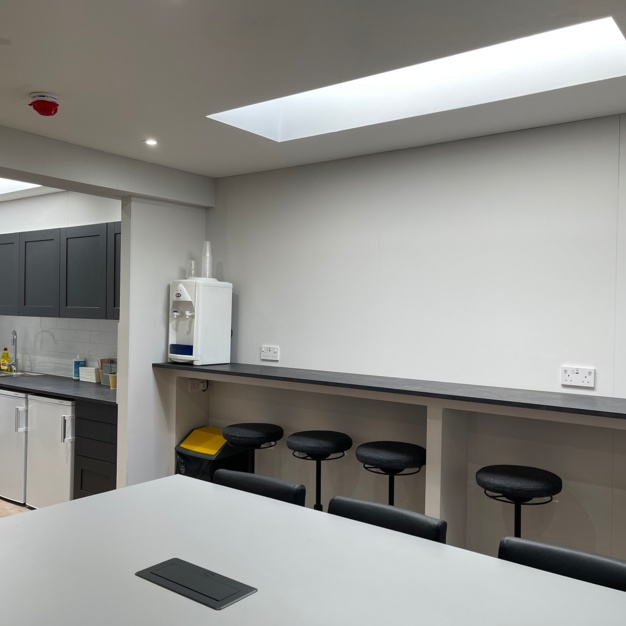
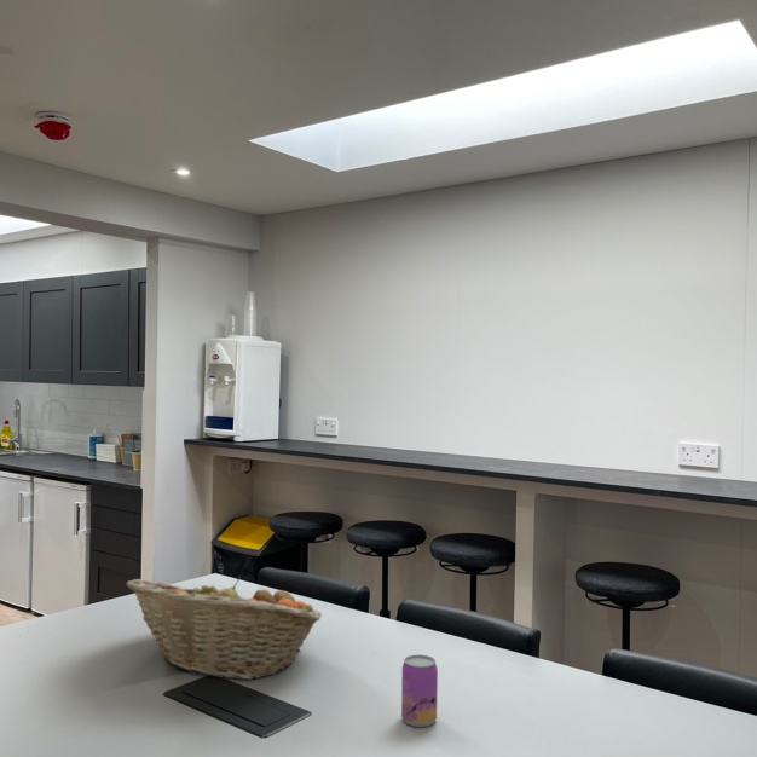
+ fruit basket (224, 614)
+ beer can (418, 689)
